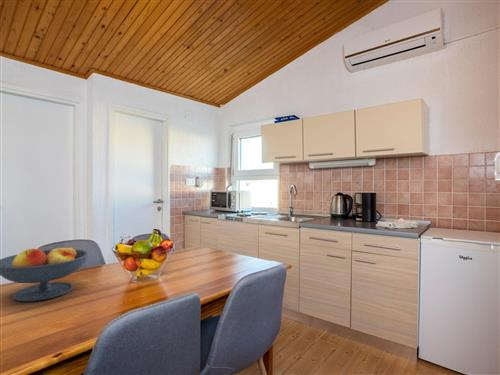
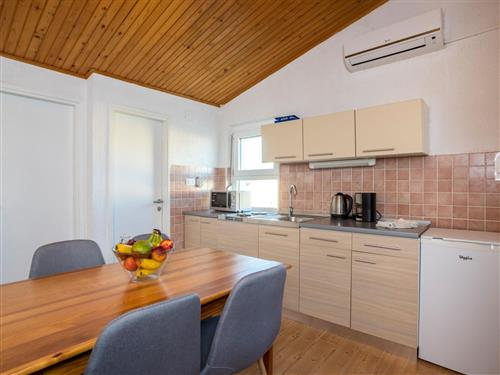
- fruit bowl (44, 268)
